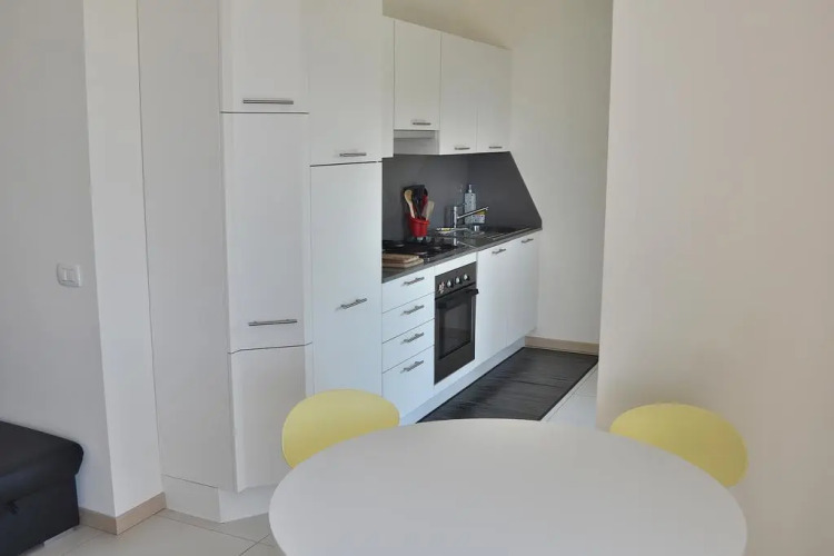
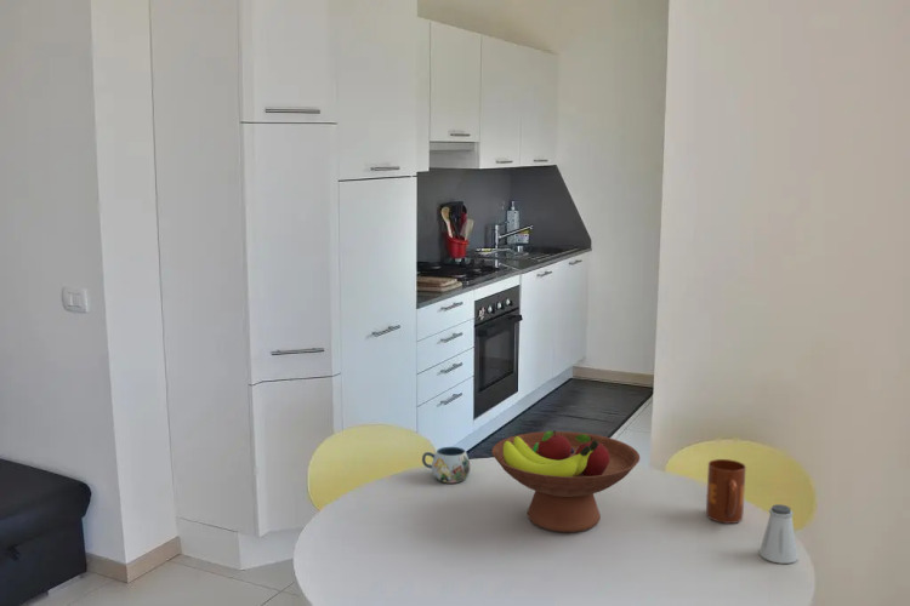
+ mug (445, 464)
+ mug (727, 493)
+ fruit bowl (564, 473)
+ saltshaker (779, 531)
